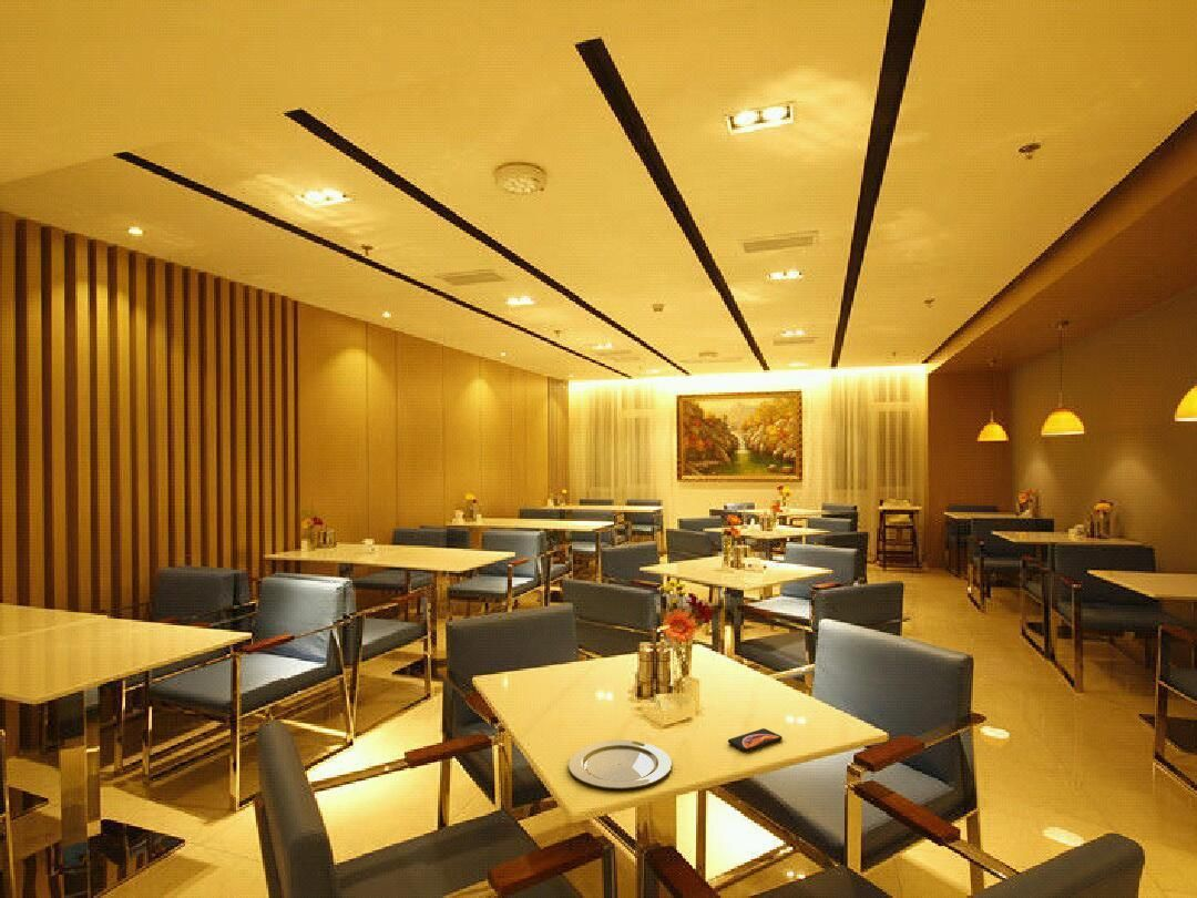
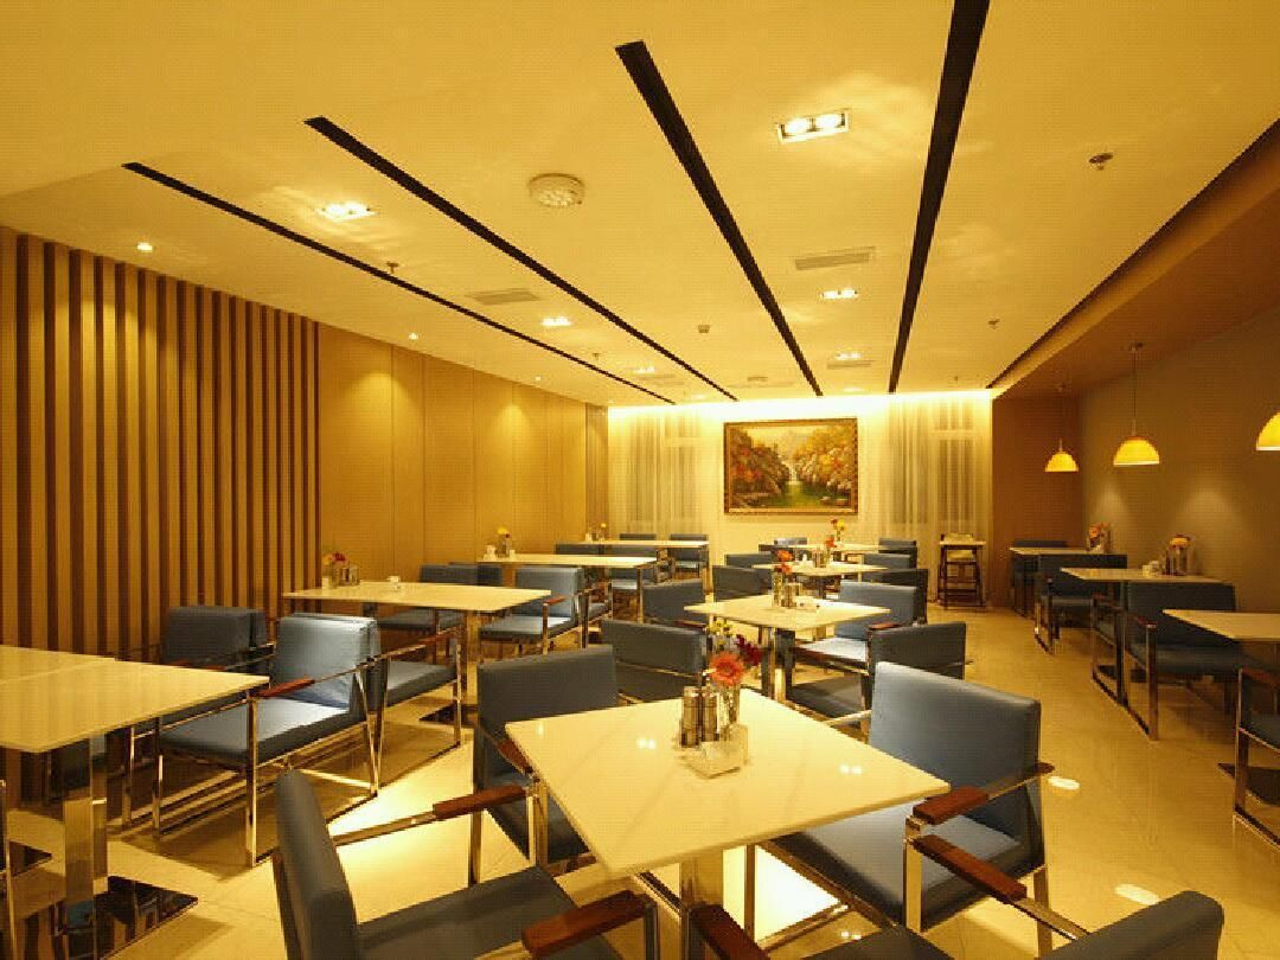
- plate (620, 763)
- smartphone (755, 738)
